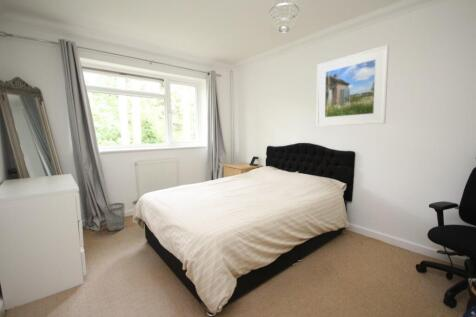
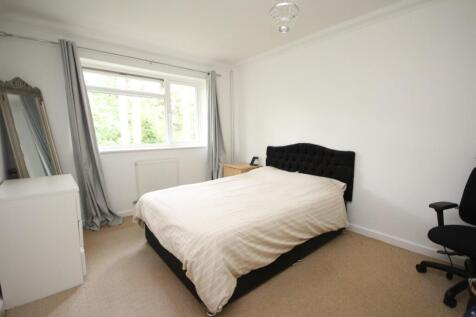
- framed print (347, 91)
- wastebasket (115, 216)
